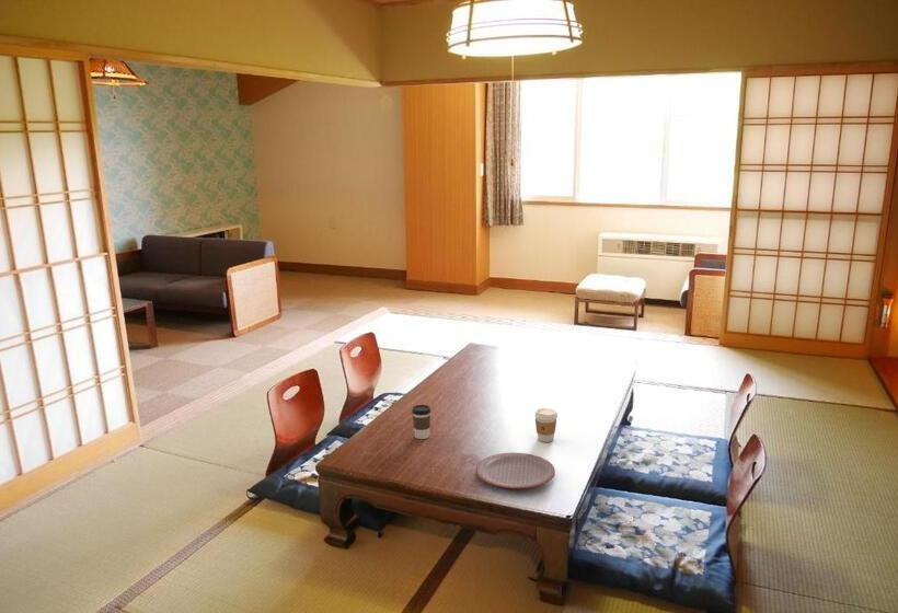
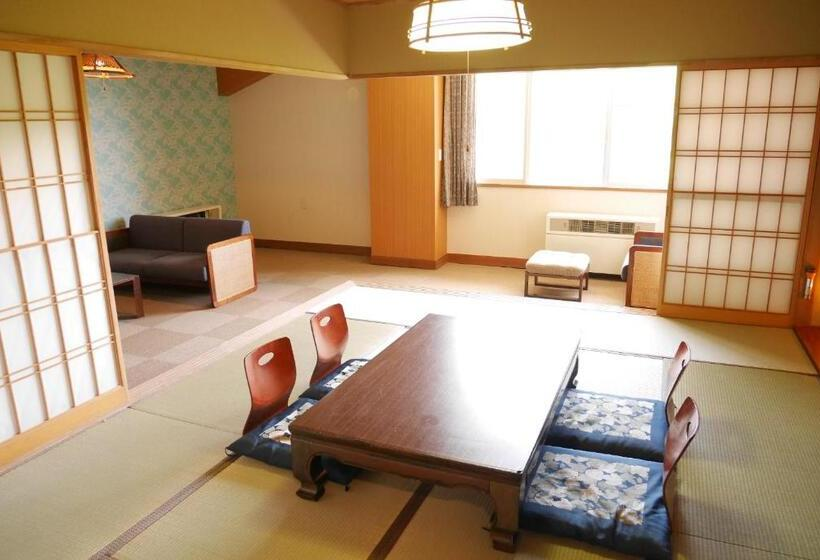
- coffee cup (545, 425)
- coffee cup (422, 421)
- plate (515, 472)
